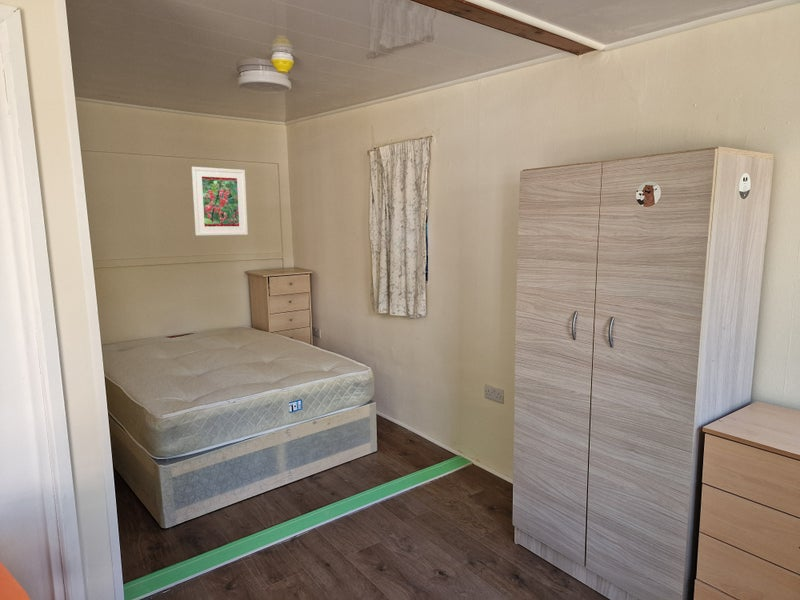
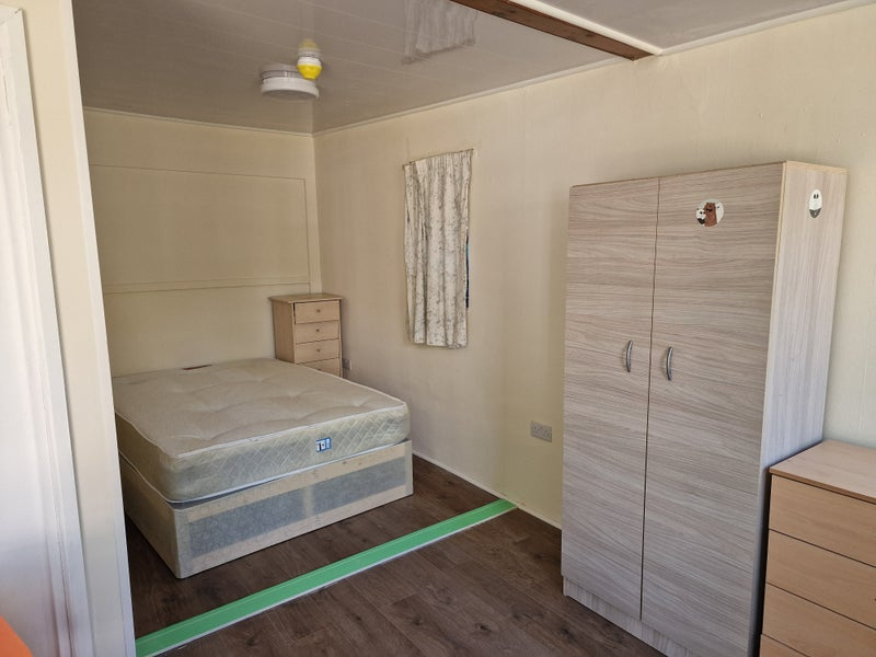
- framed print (220, 202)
